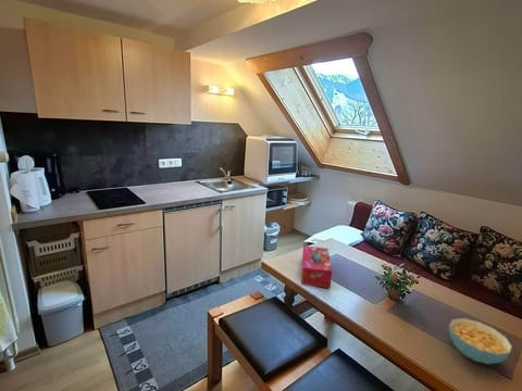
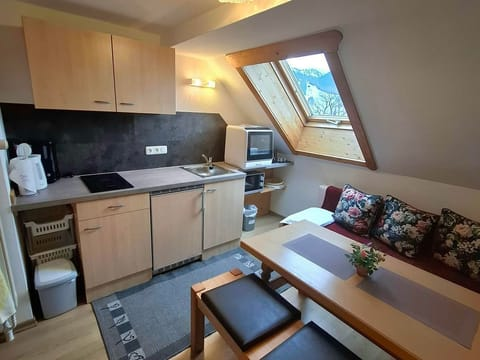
- cereal bowl (476, 344)
- tissue box (315, 265)
